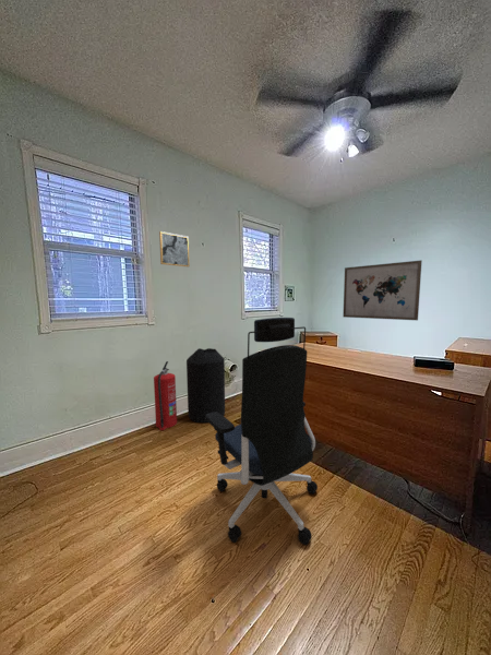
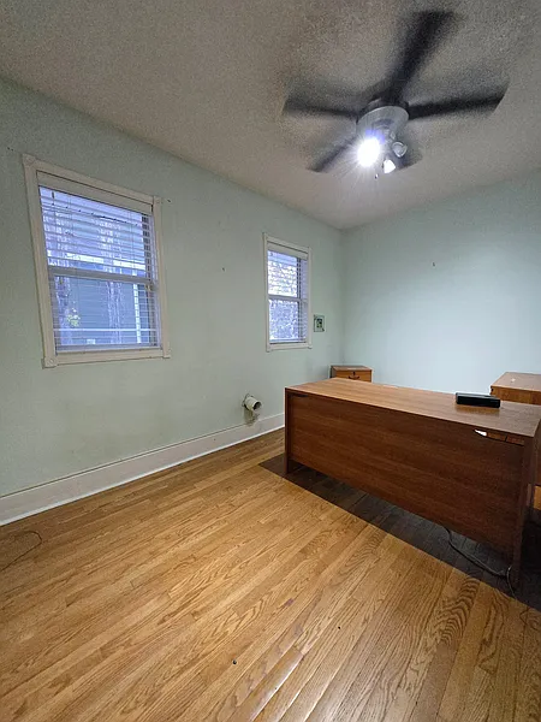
- fire extinguisher (165, 394)
- wall art (378, 291)
- office chair (268, 414)
- wall art (175, 250)
- trash can (205, 382)
